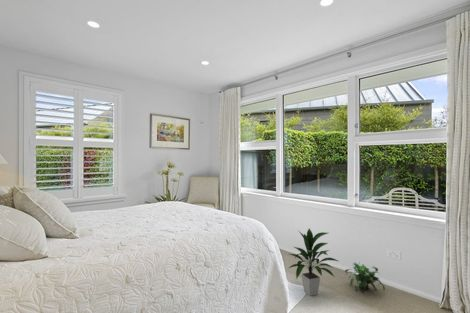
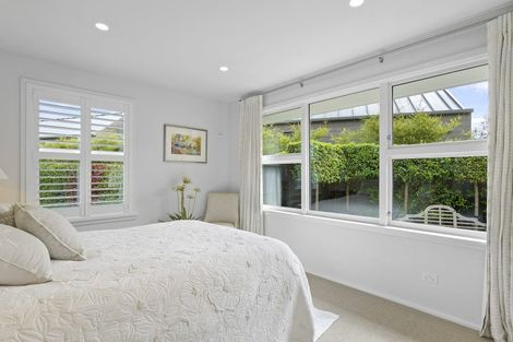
- indoor plant (310, 259)
- potted plant (361, 275)
